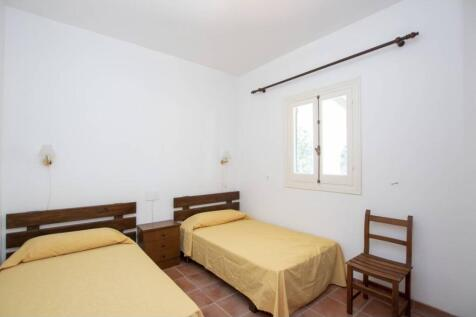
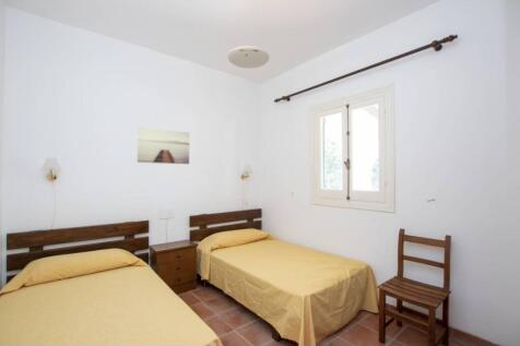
+ ceiling light (248, 57)
+ wall art (165, 146)
